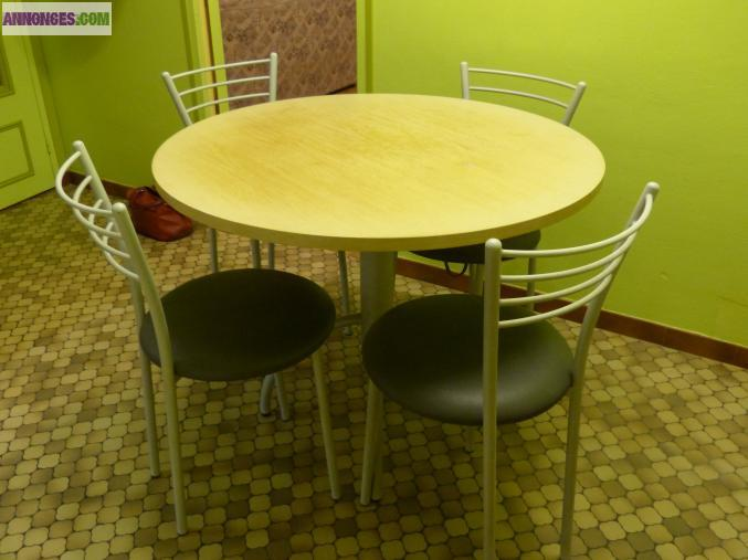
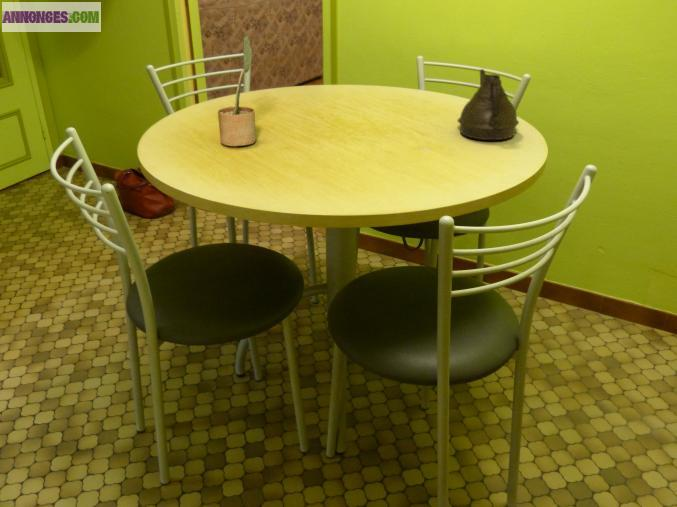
+ teapot (488, 102)
+ potted plant (237, 91)
